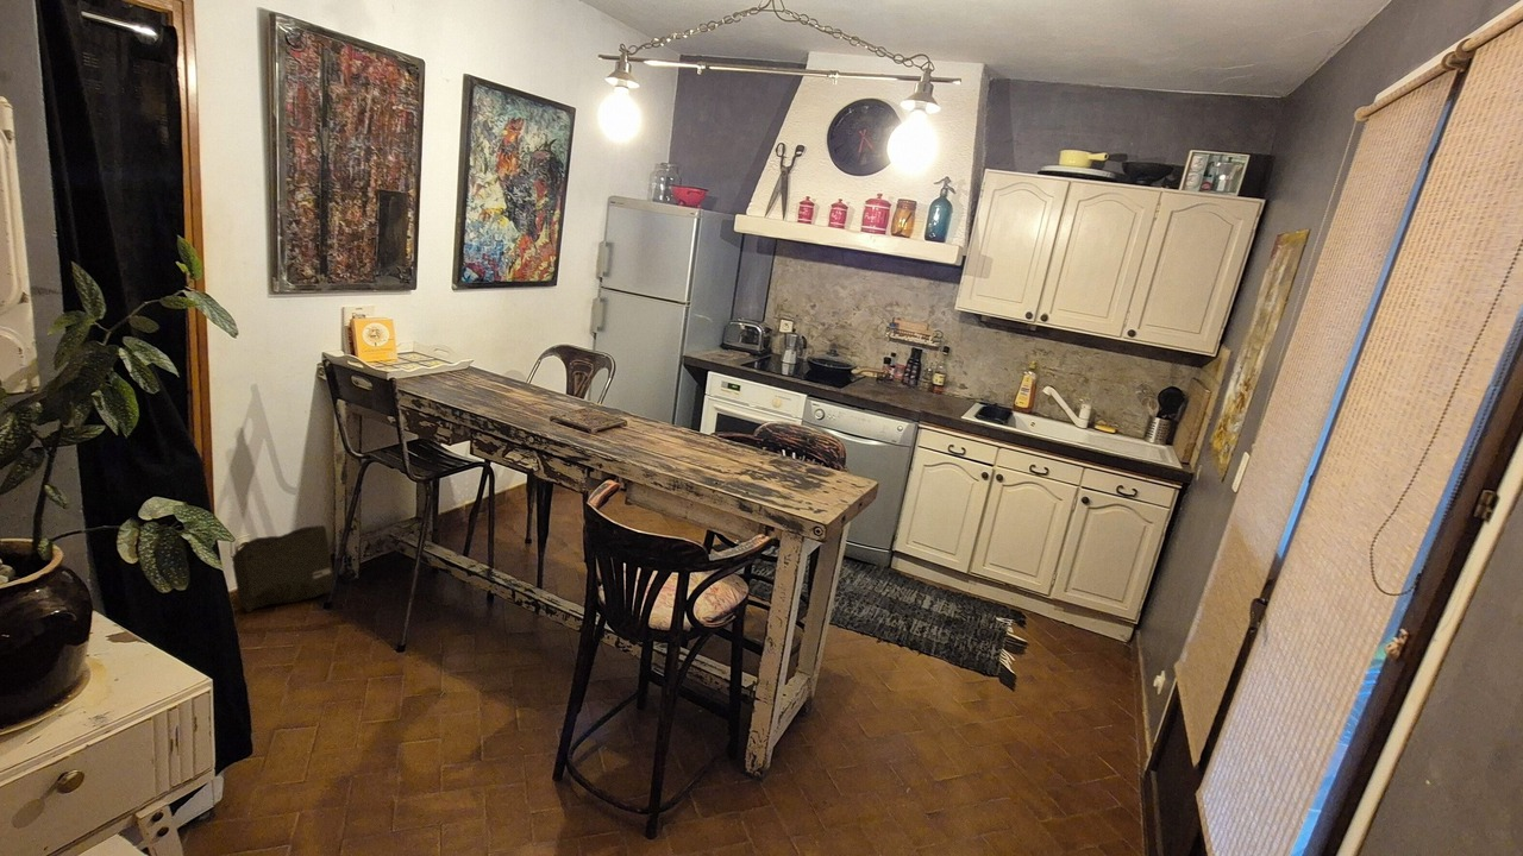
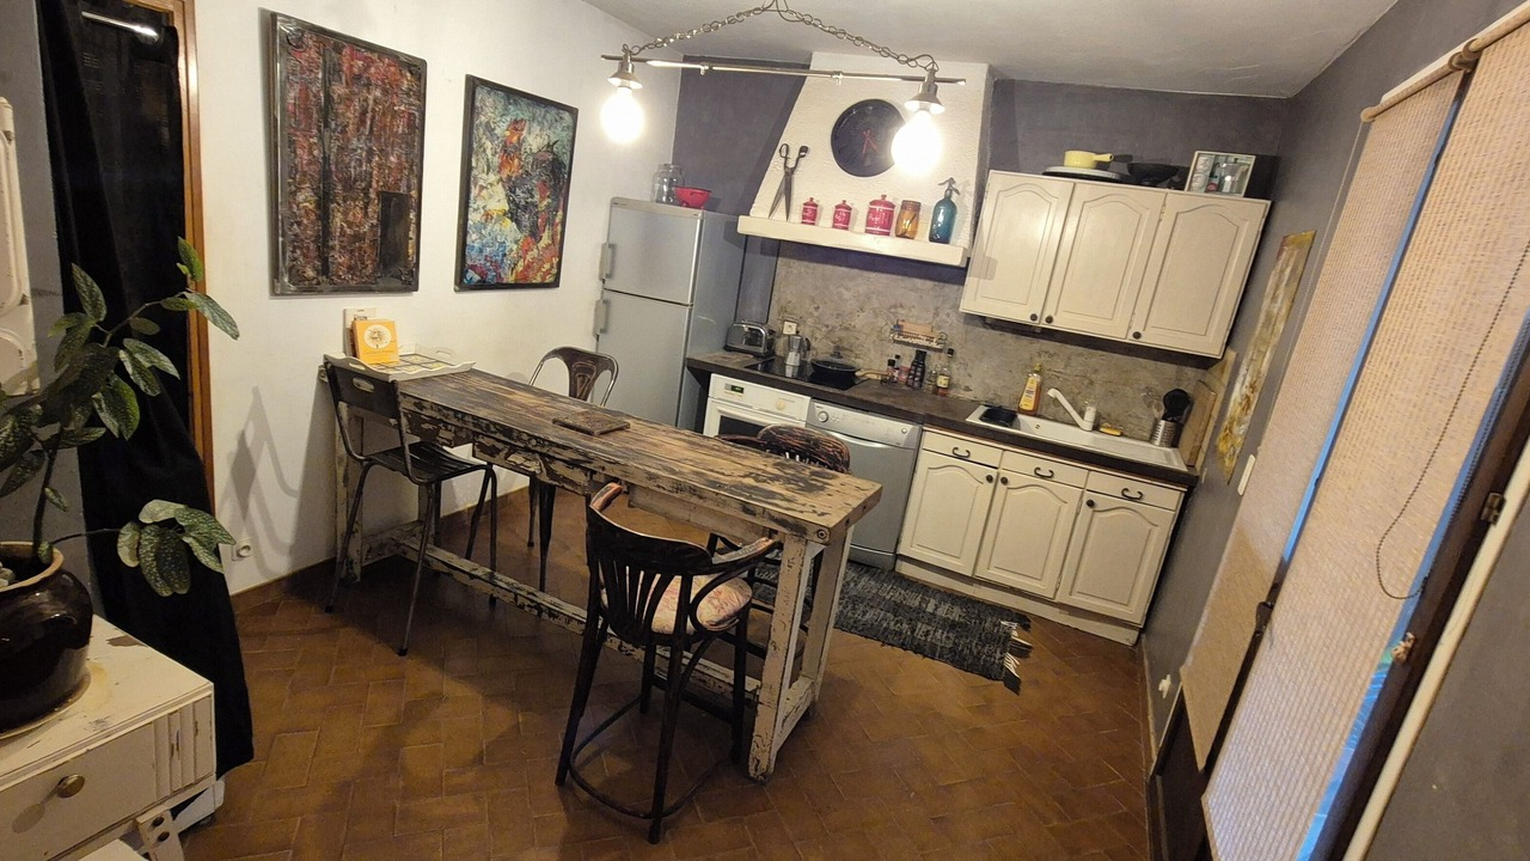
- rock (284, 565)
